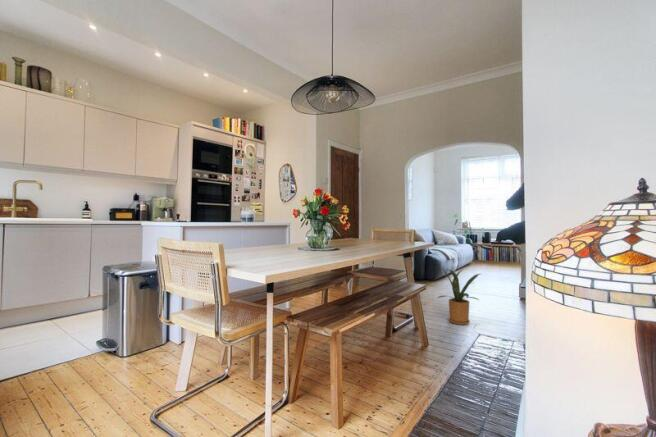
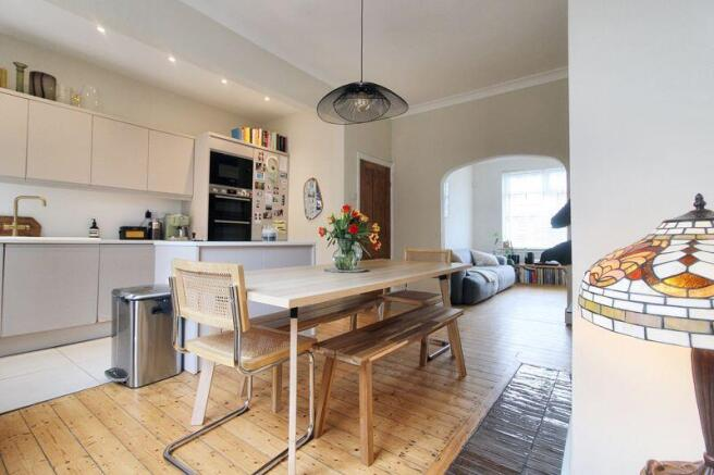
- house plant (461, 295)
